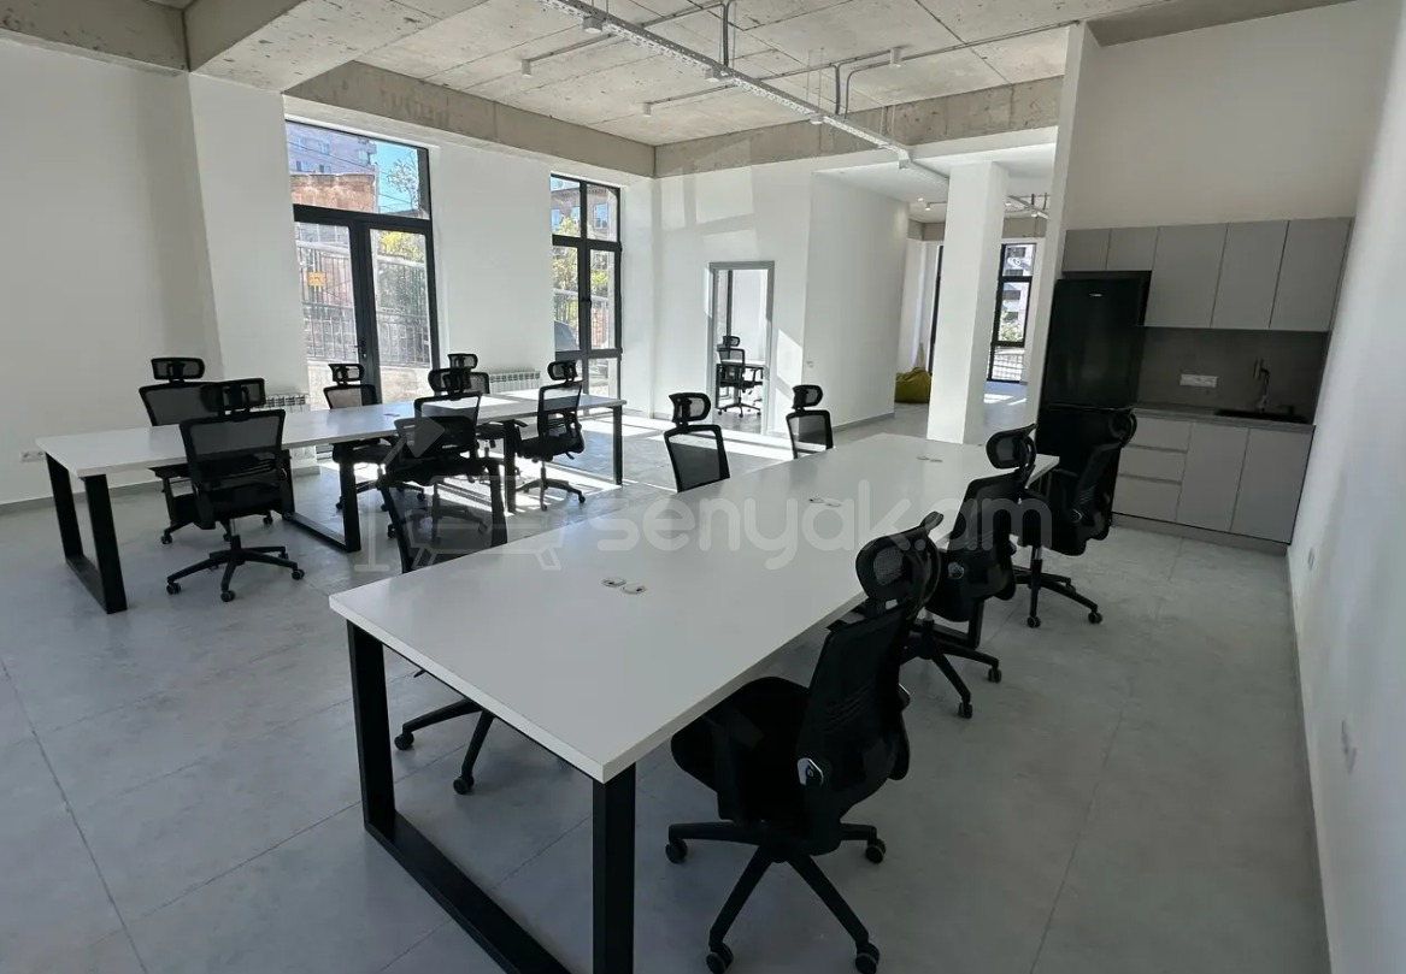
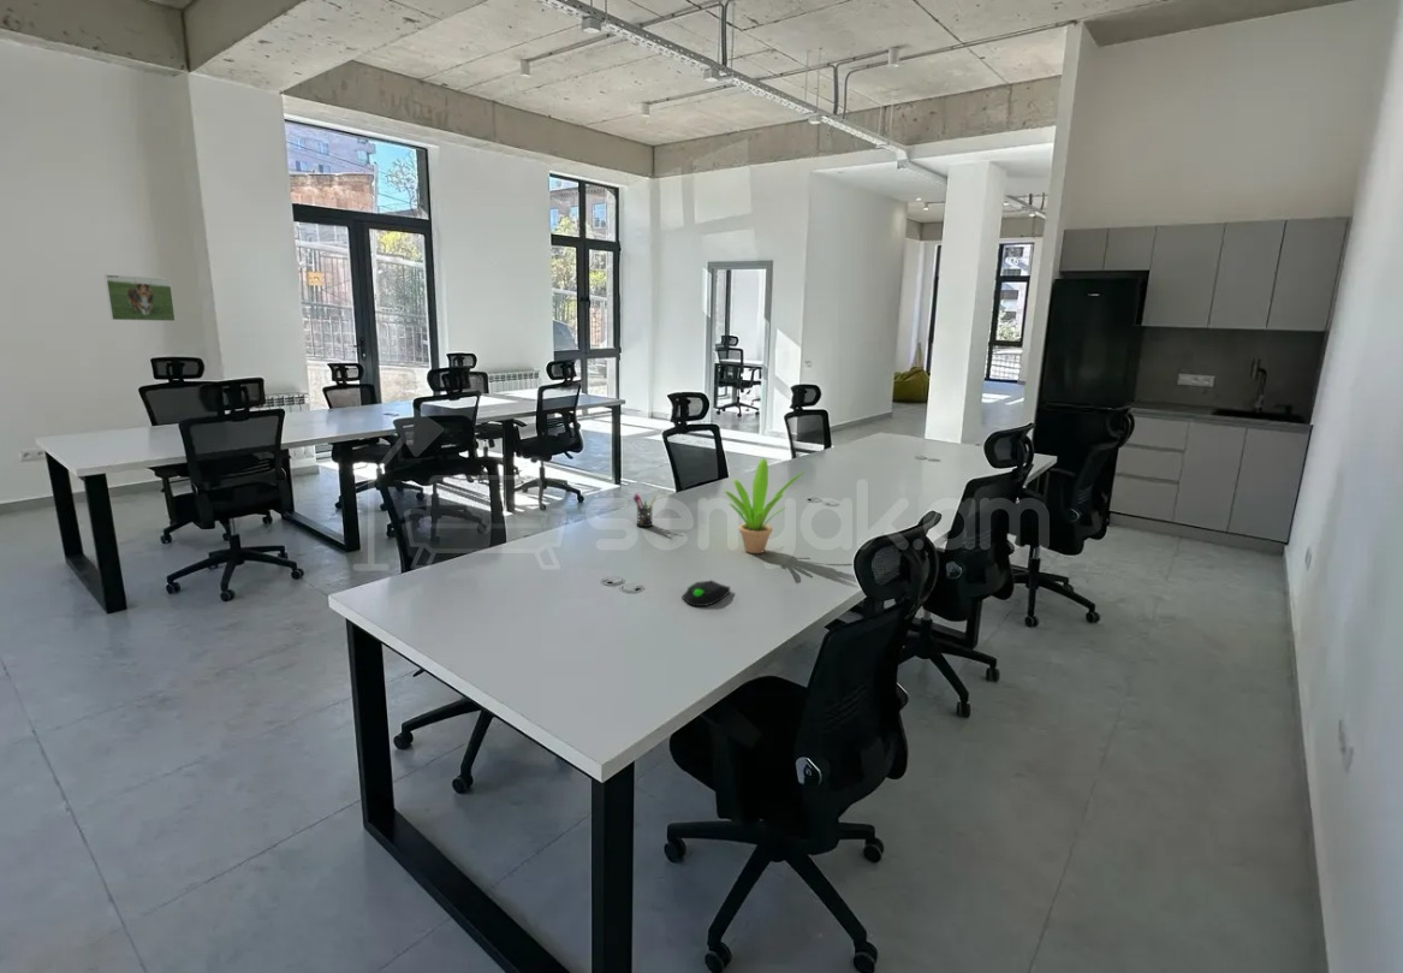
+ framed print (141, 298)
+ computer mouse (703, 588)
+ pen holder (643, 509)
+ potted plant (755, 509)
